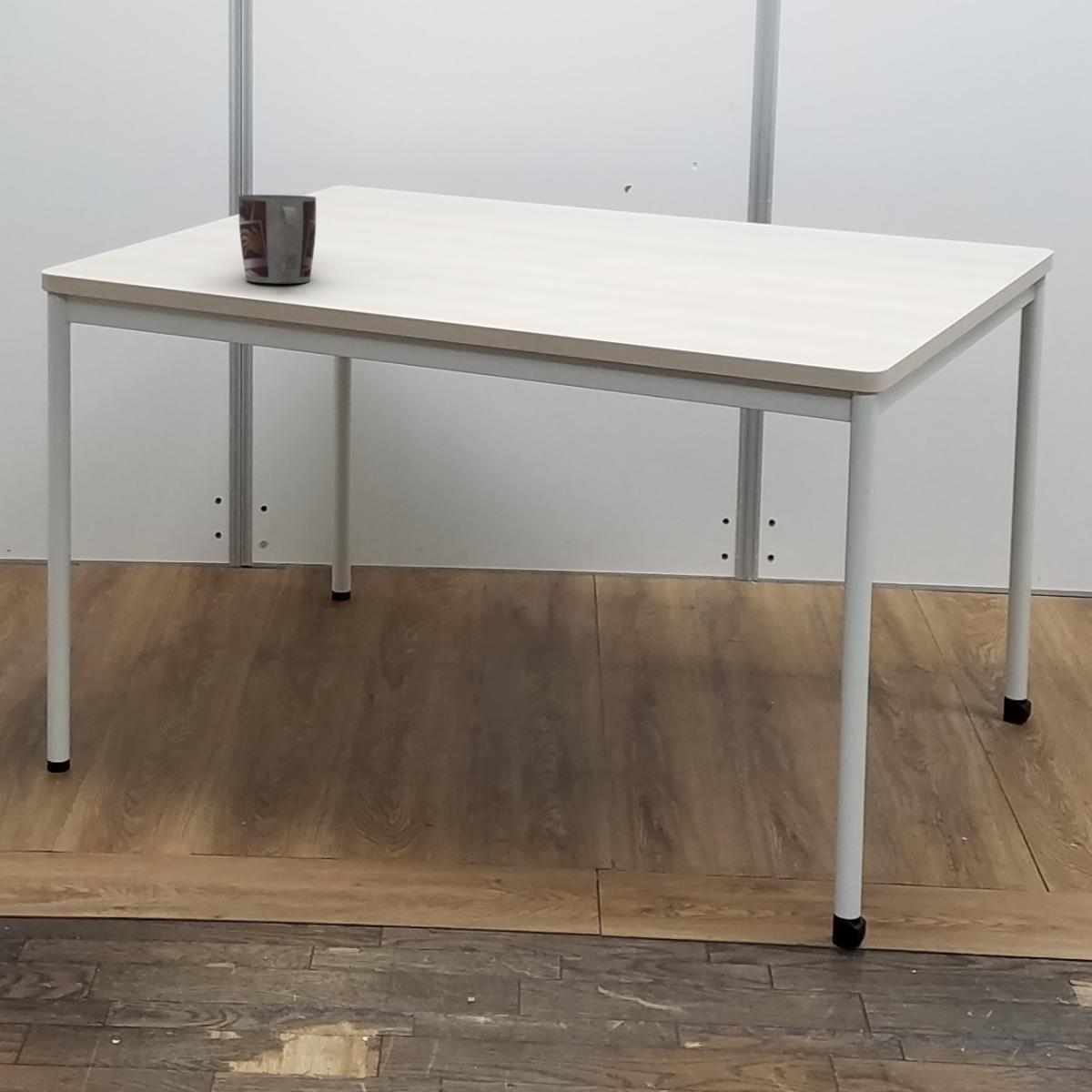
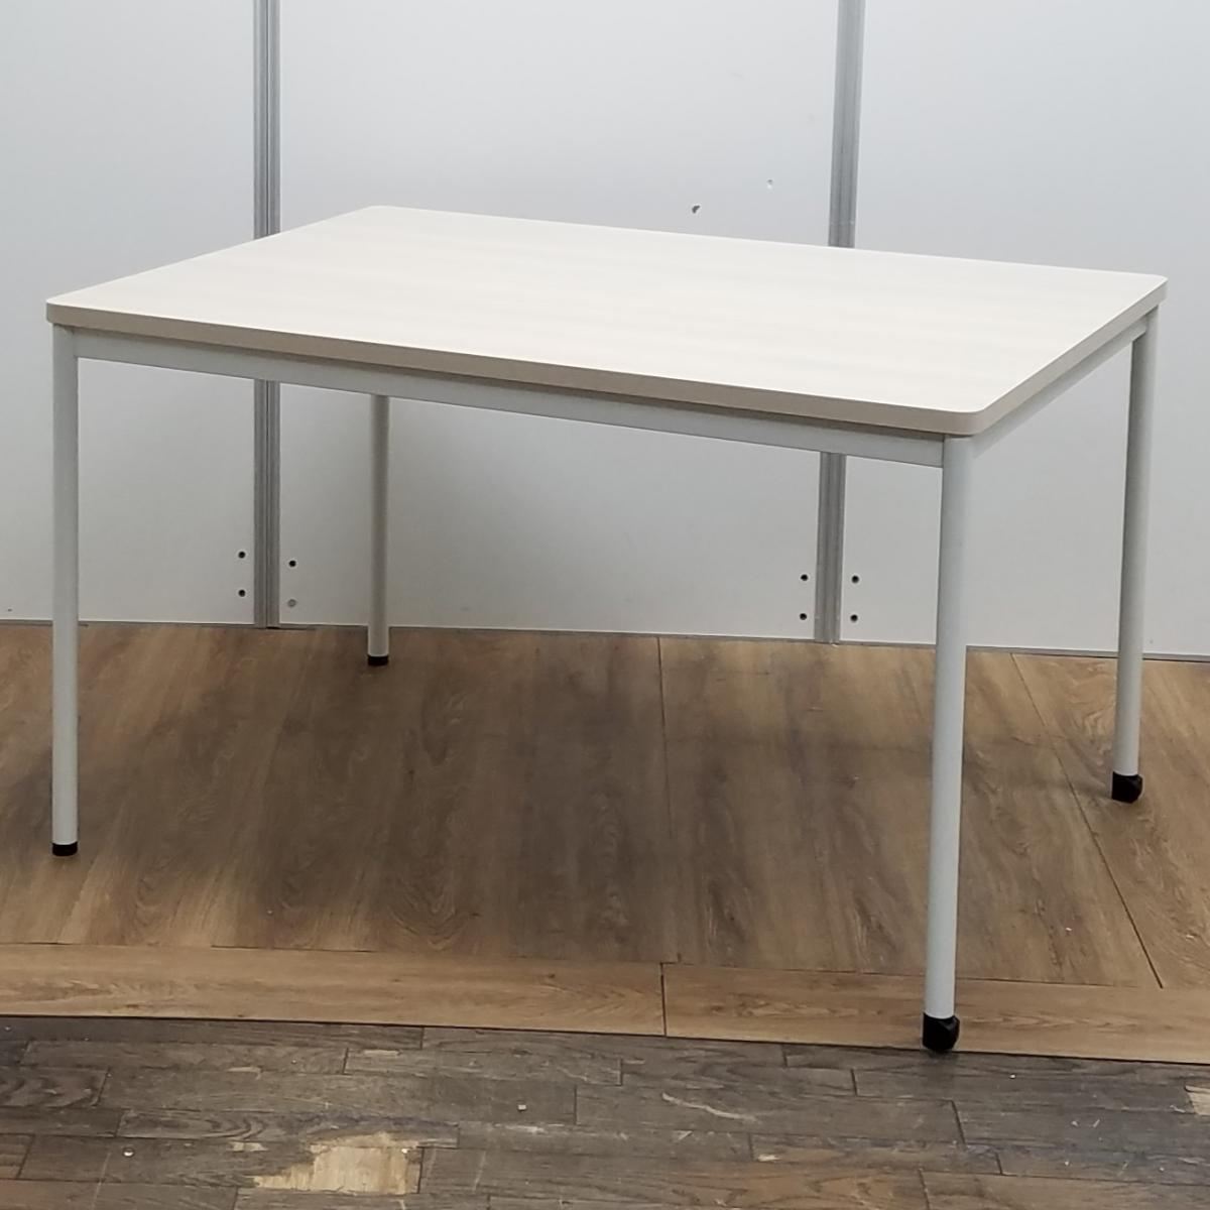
- mug (281, 239)
